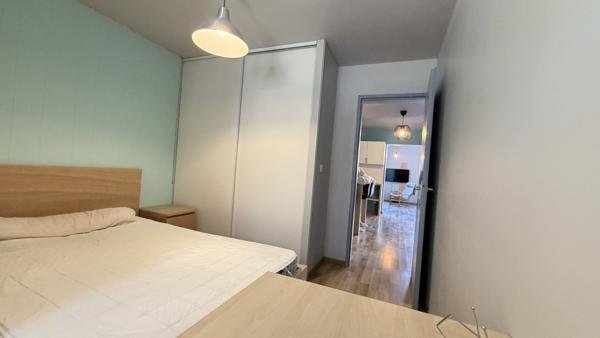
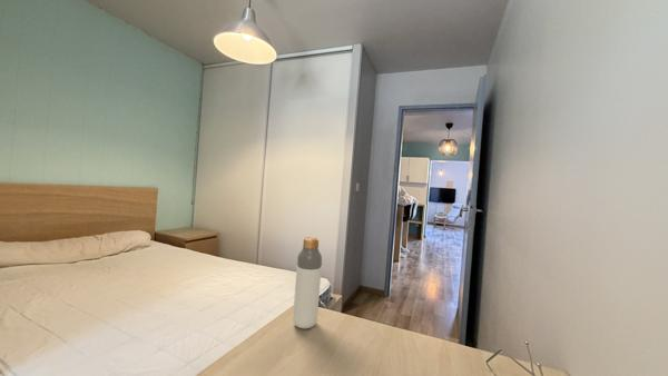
+ bottle (307, 281)
